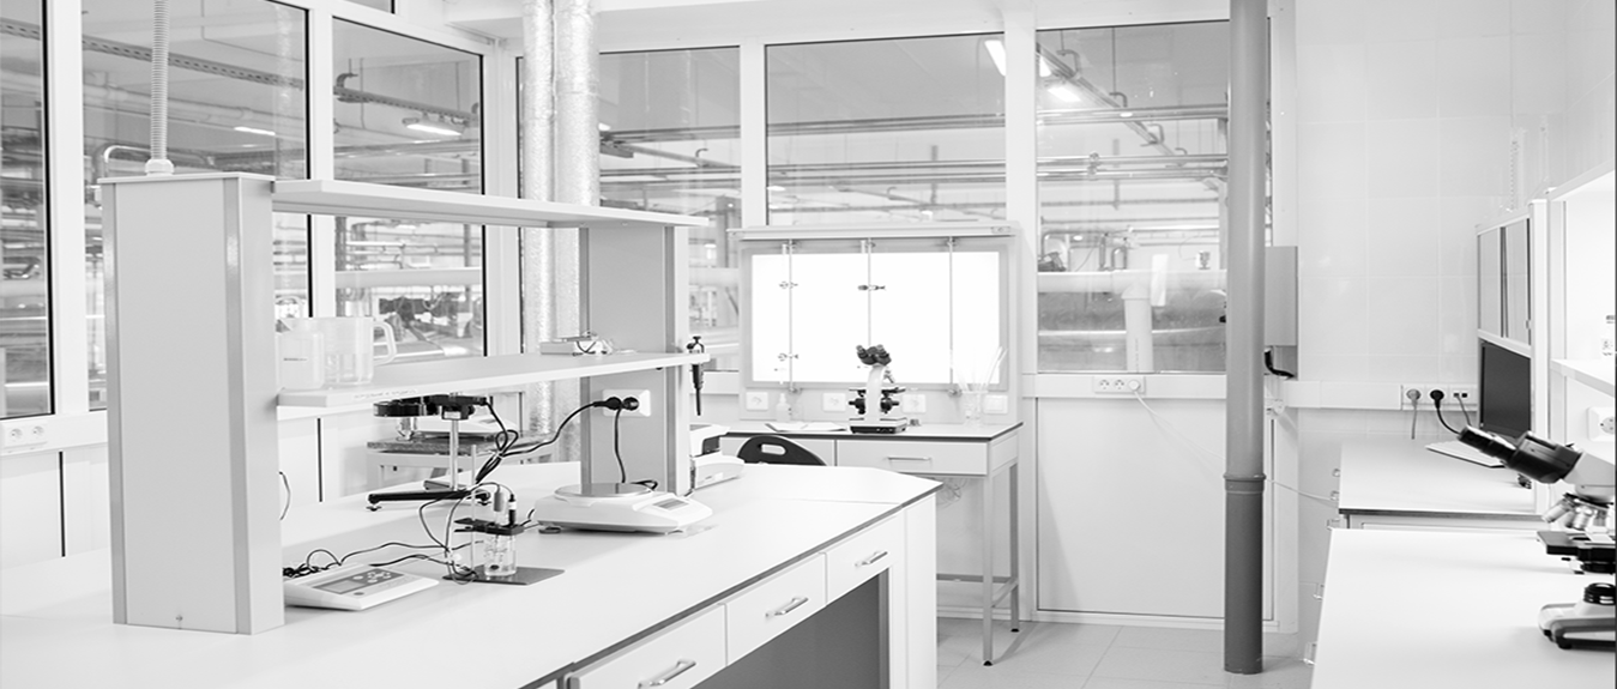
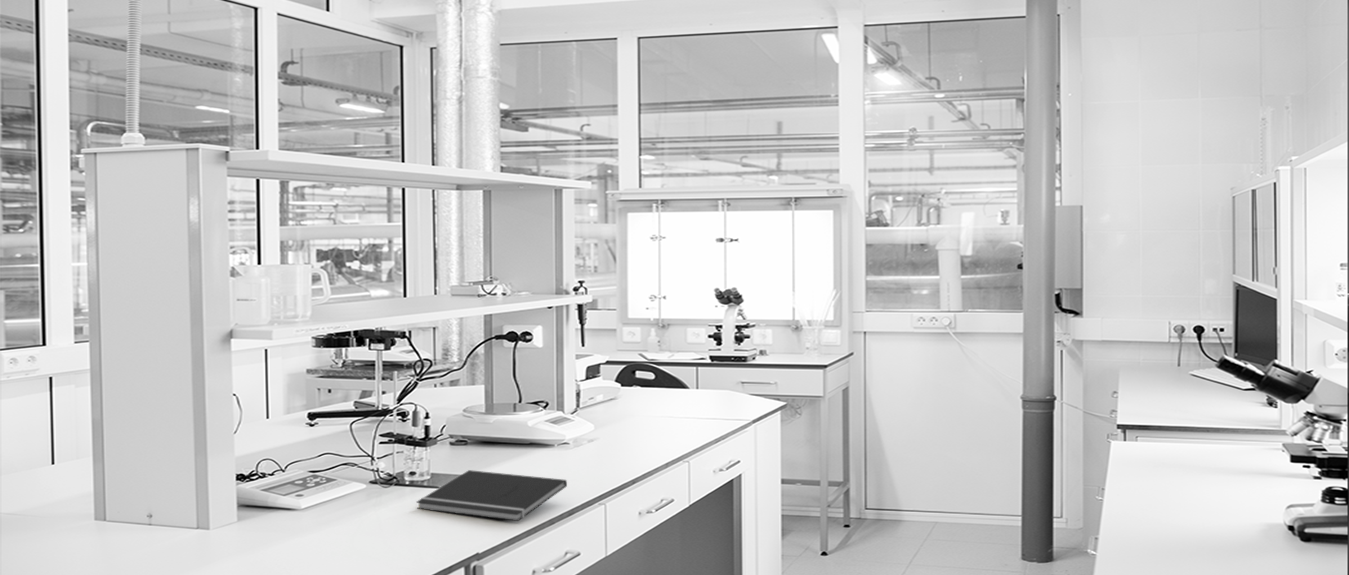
+ notepad (492, 494)
